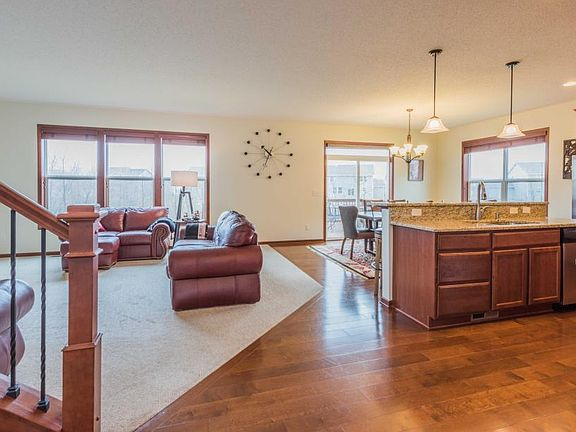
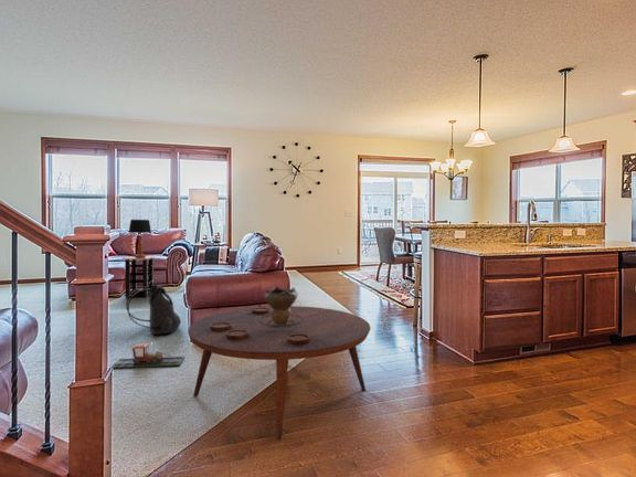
+ decorative bowl (280, 308)
+ coffee table (280, 356)
+ table lamp (139, 239)
+ side table (139, 274)
+ toy train (147, 351)
+ backpack (153, 307)
